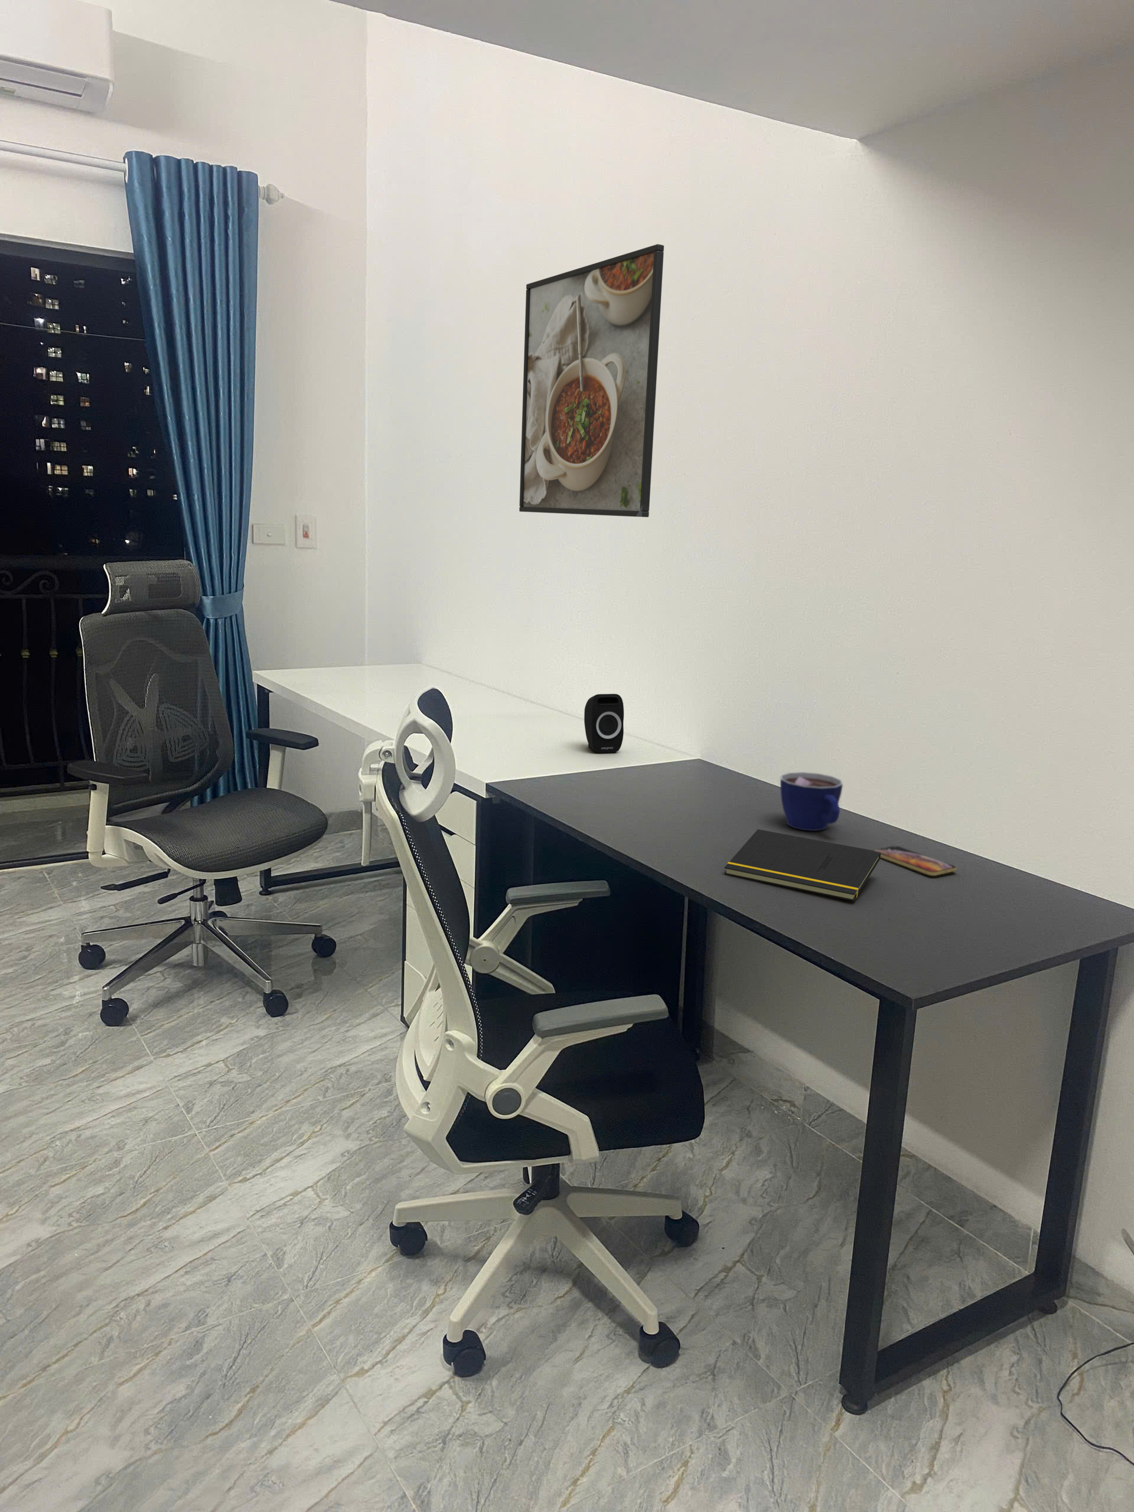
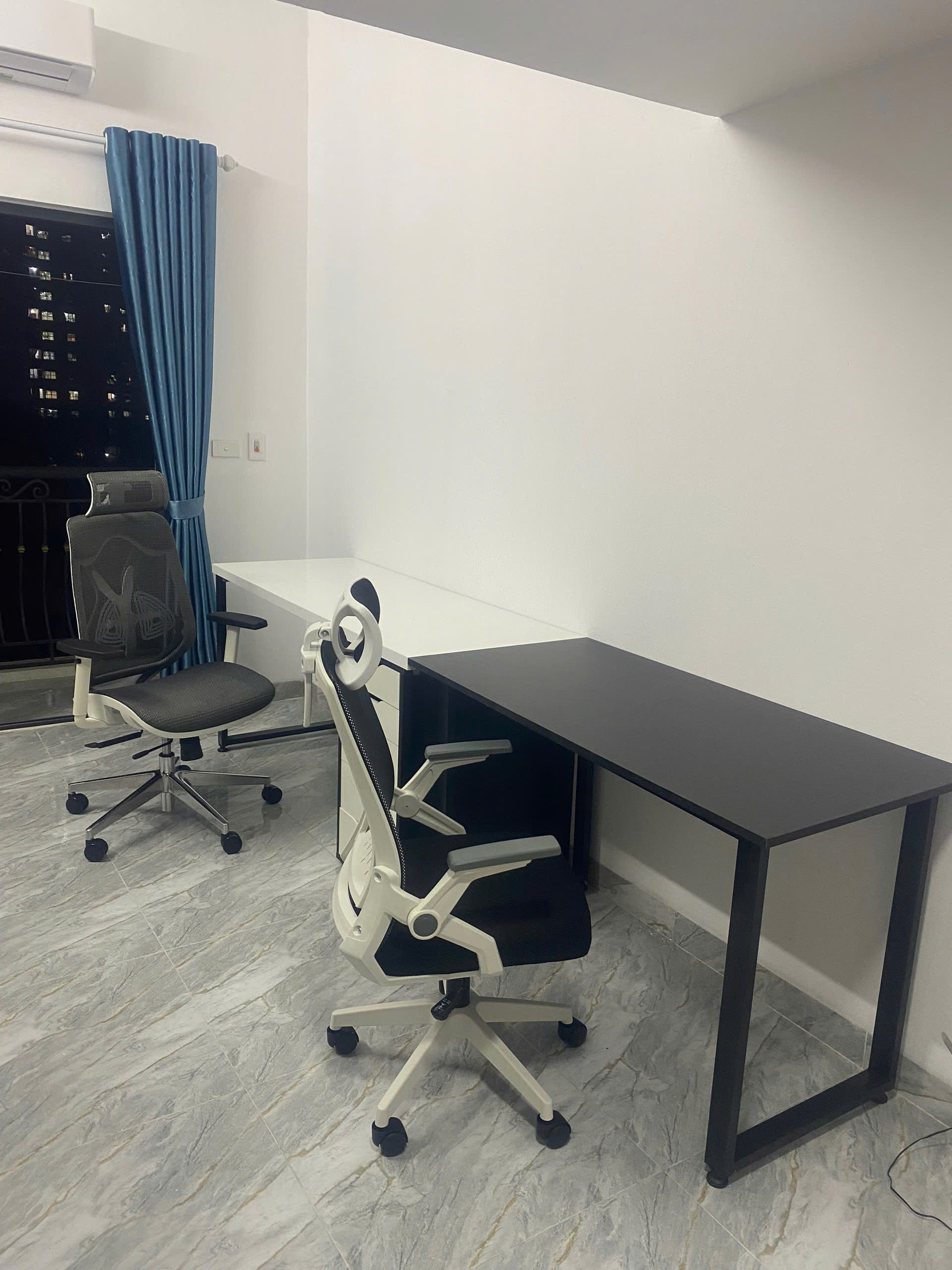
- notepad (803, 863)
- smartphone (914, 860)
- cup (815, 805)
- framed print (584, 393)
- speaker (600, 720)
